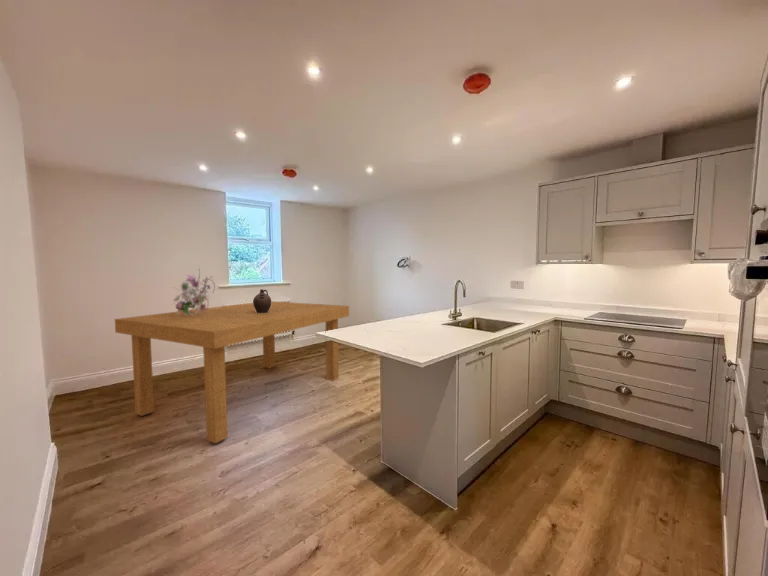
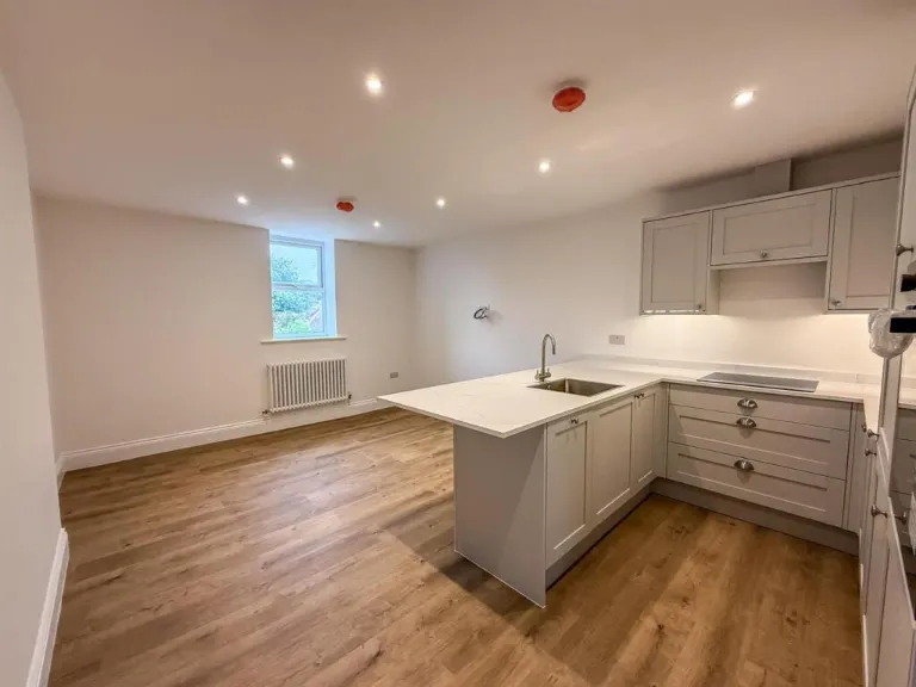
- ceramic jug (262, 300)
- bouquet (195, 289)
- dining table (244, 341)
